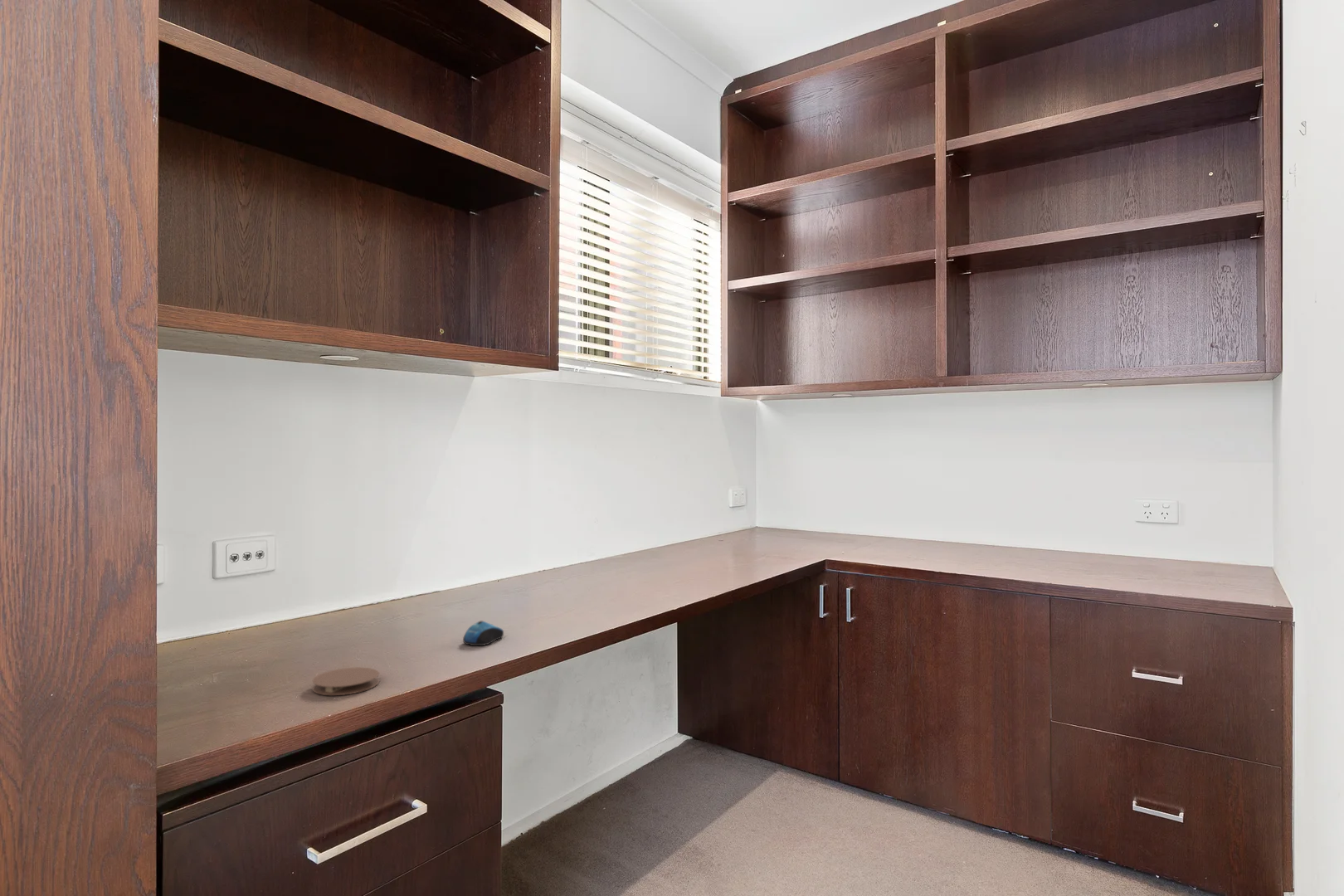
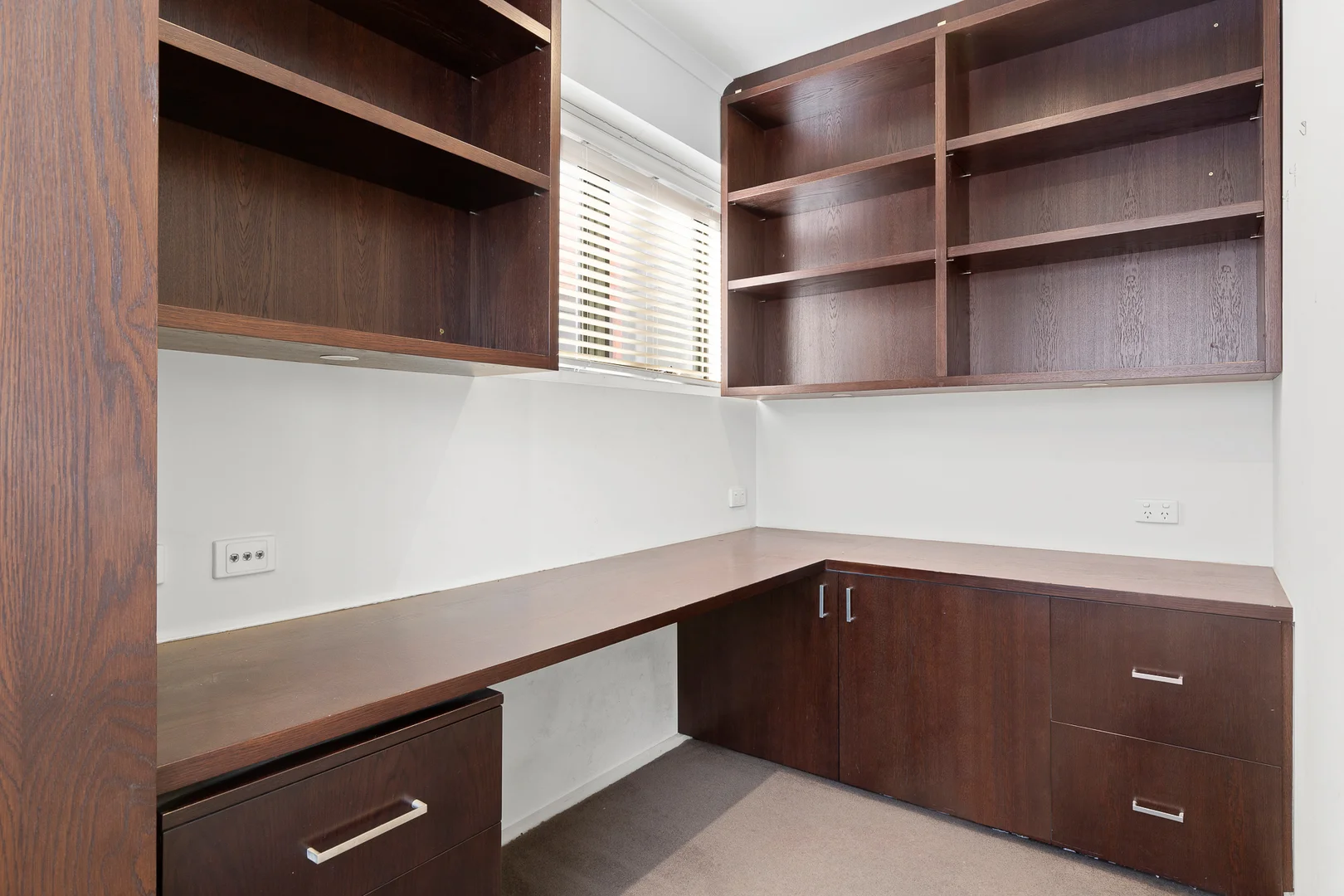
- computer mouse (483, 630)
- coaster (346, 680)
